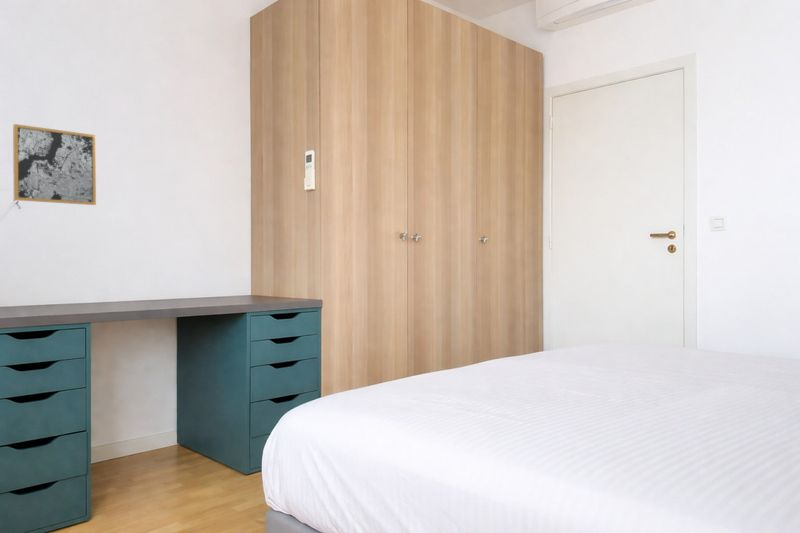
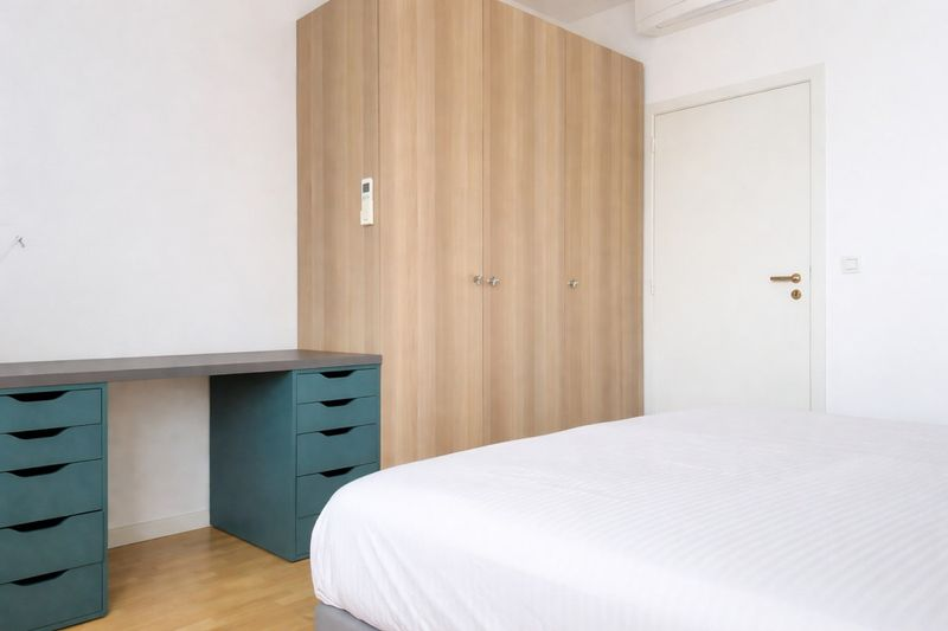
- wall art (56, 166)
